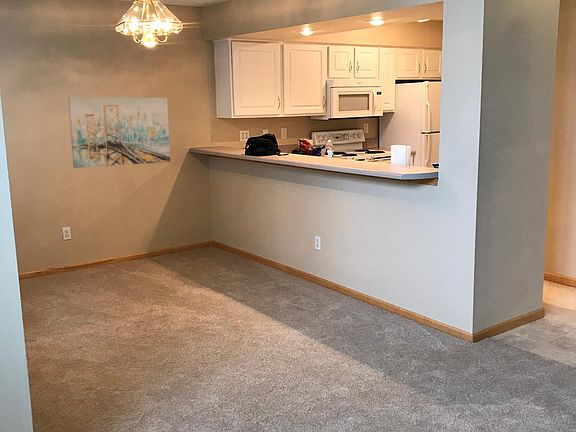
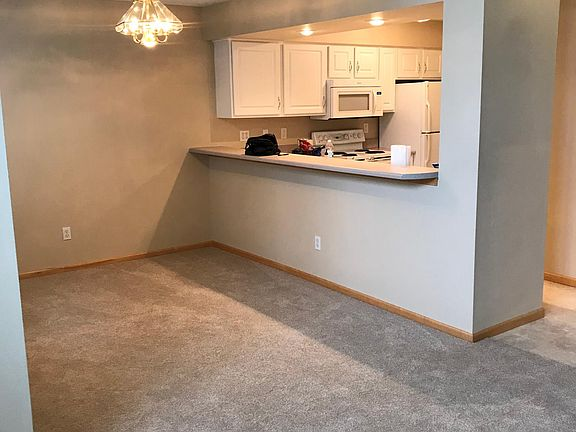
- wall art (121, 131)
